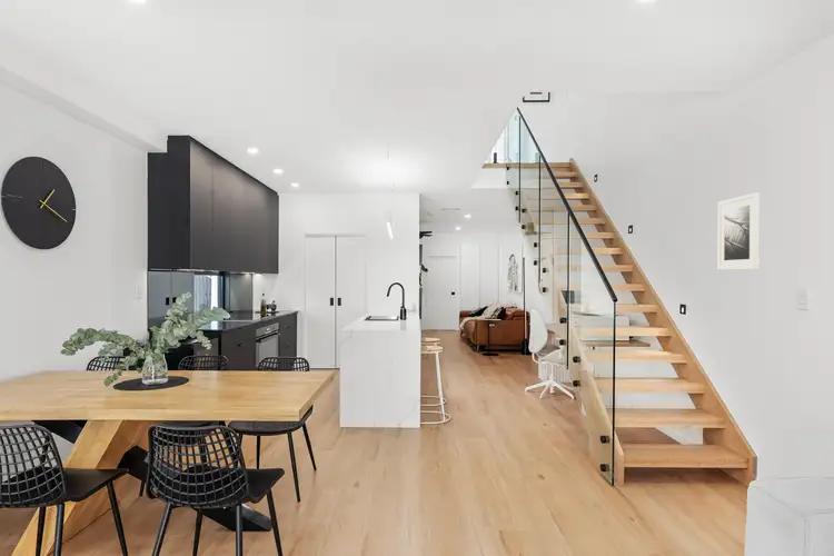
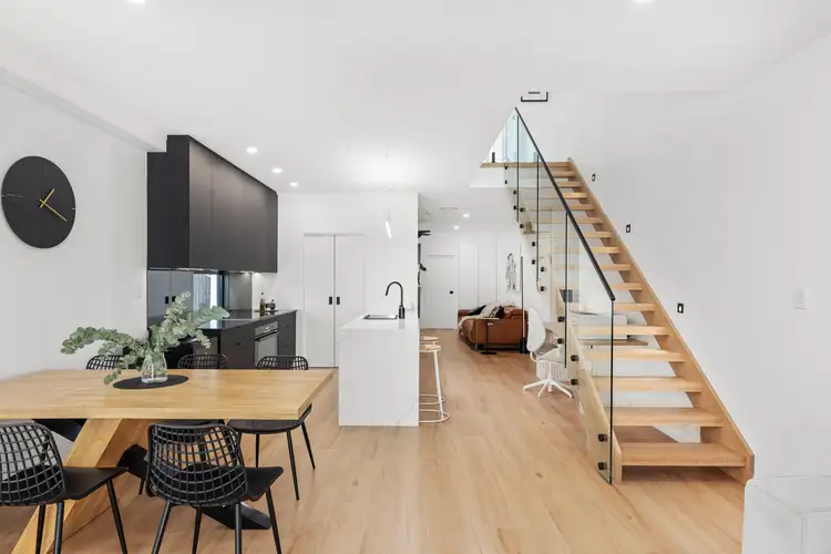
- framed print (737, 234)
